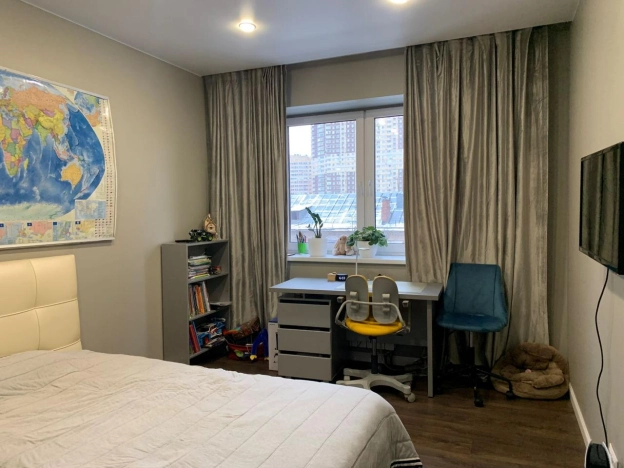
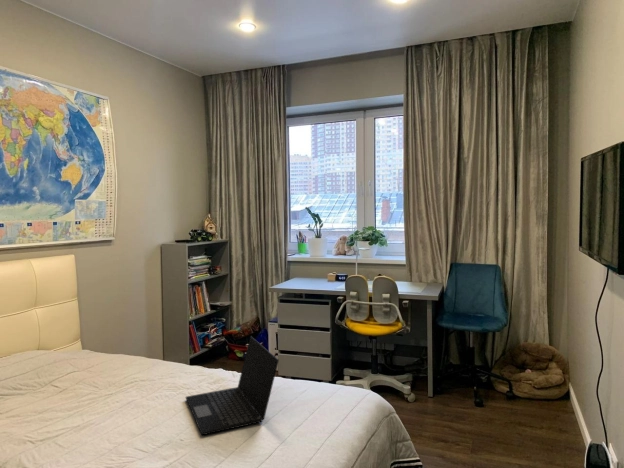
+ laptop (230, 388)
